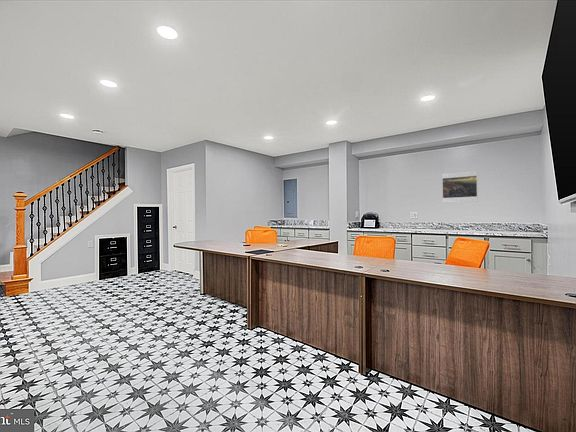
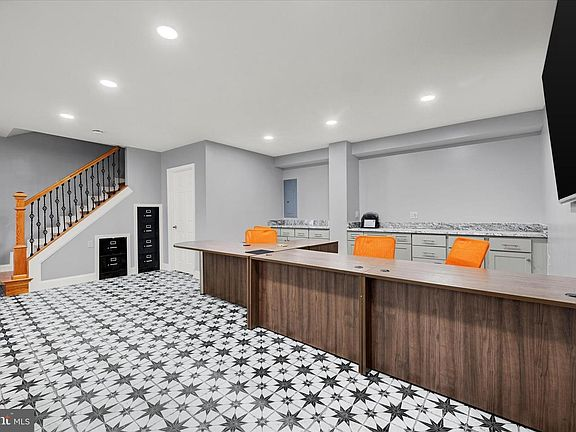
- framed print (459, 187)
